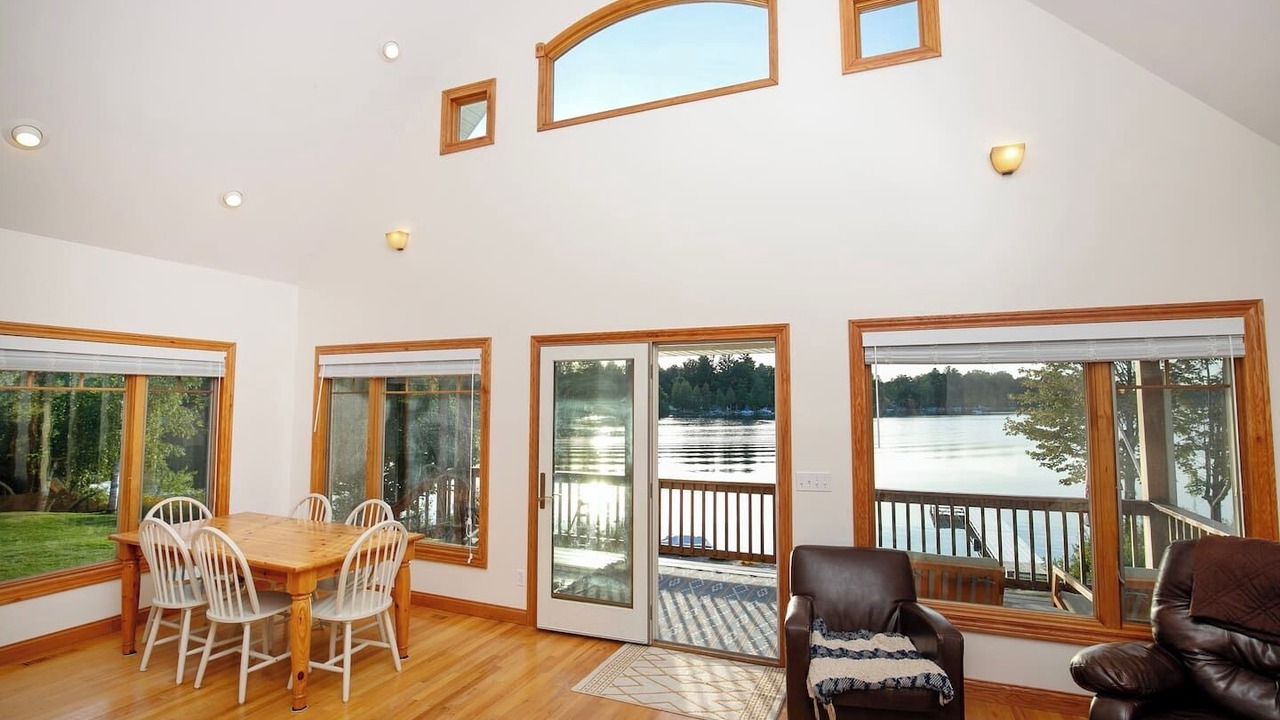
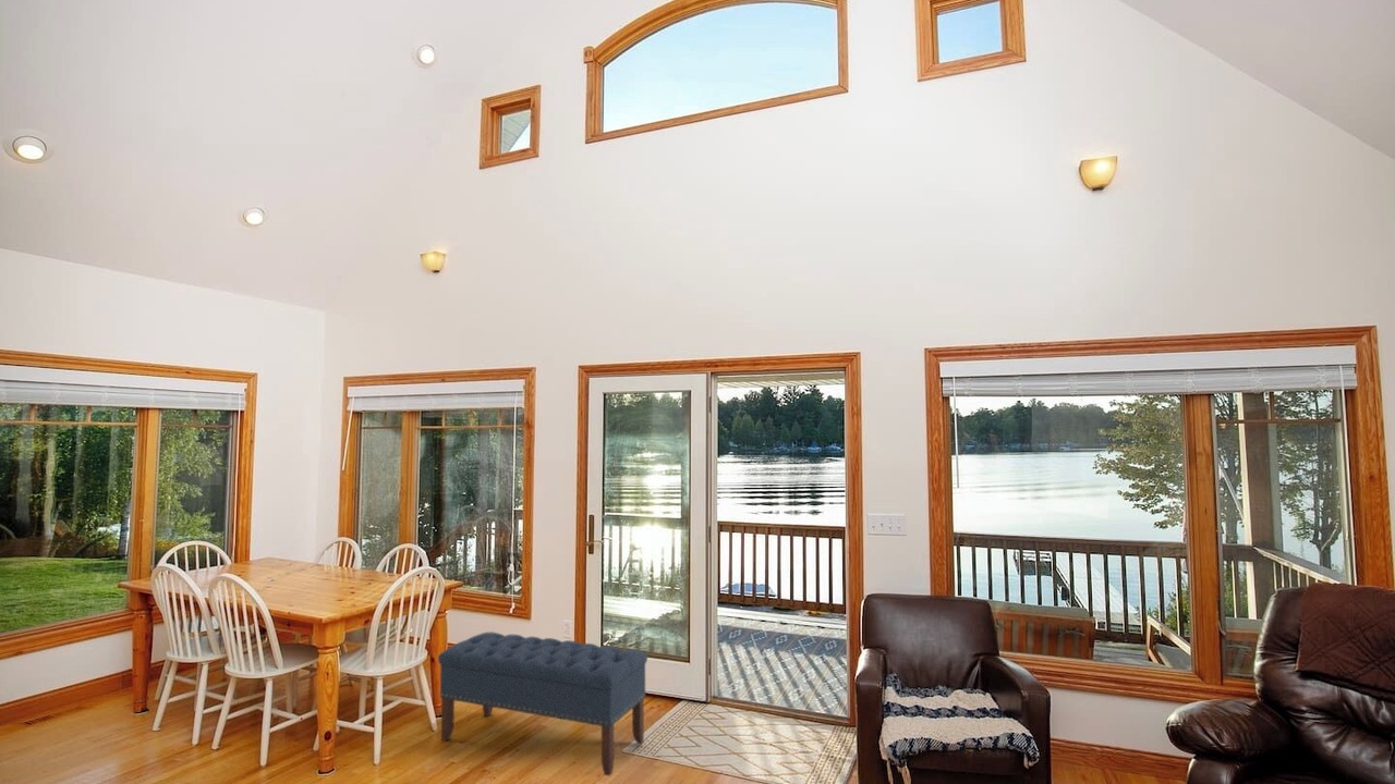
+ bench (542, 694)
